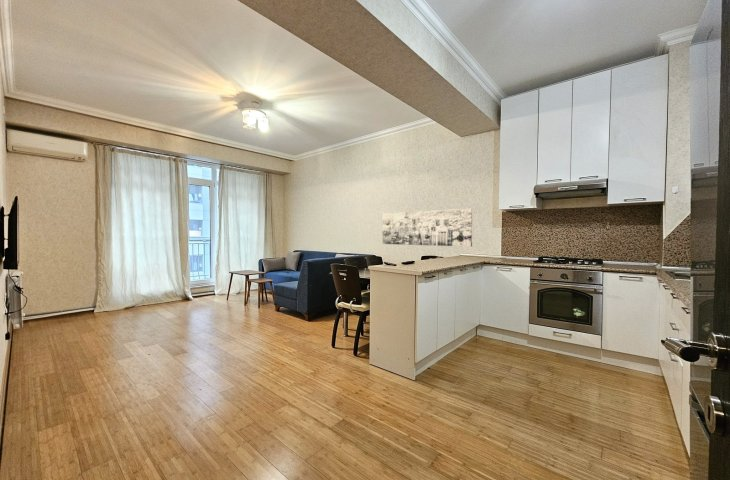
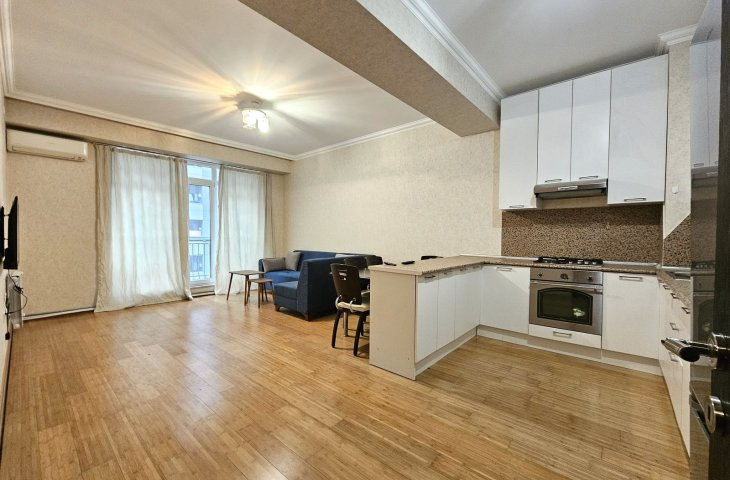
- wall art (422, 228)
